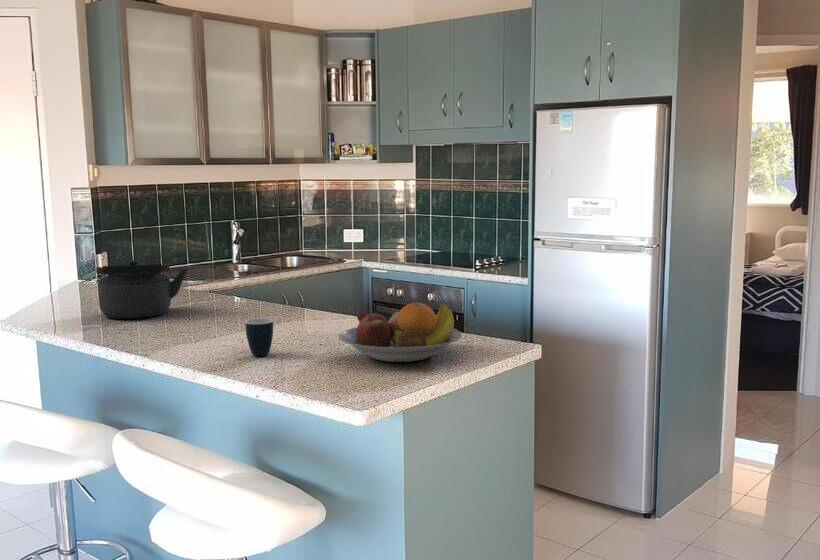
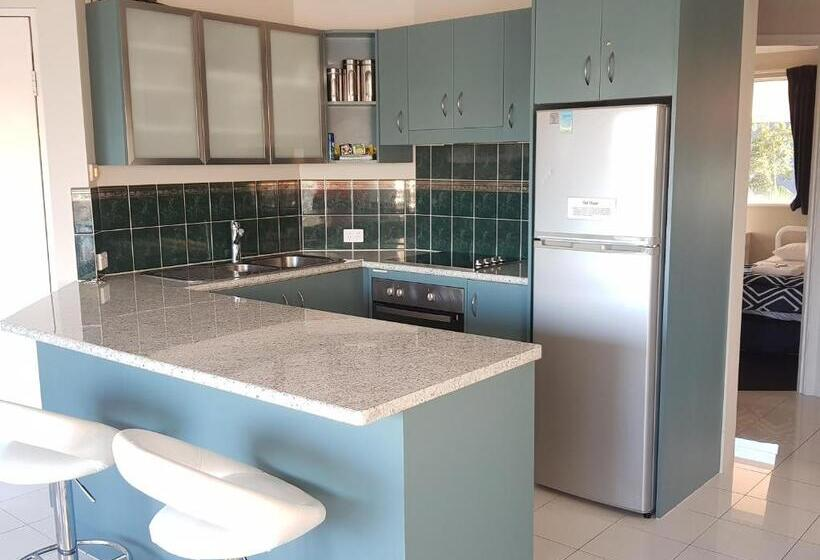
- mug (256, 337)
- kettle (136, 287)
- fruit bowl (400, 329)
